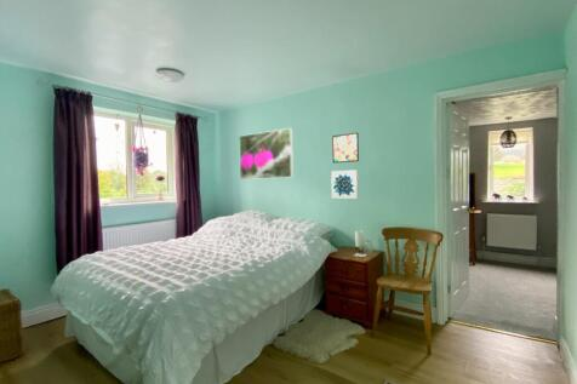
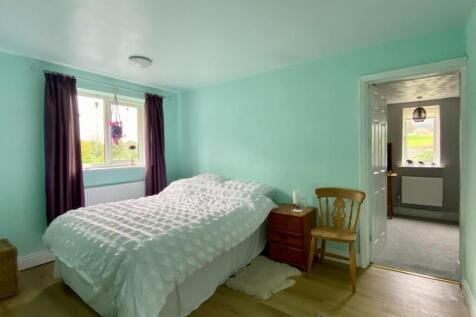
- wall art (344, 148)
- wall art (344, 184)
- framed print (264, 155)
